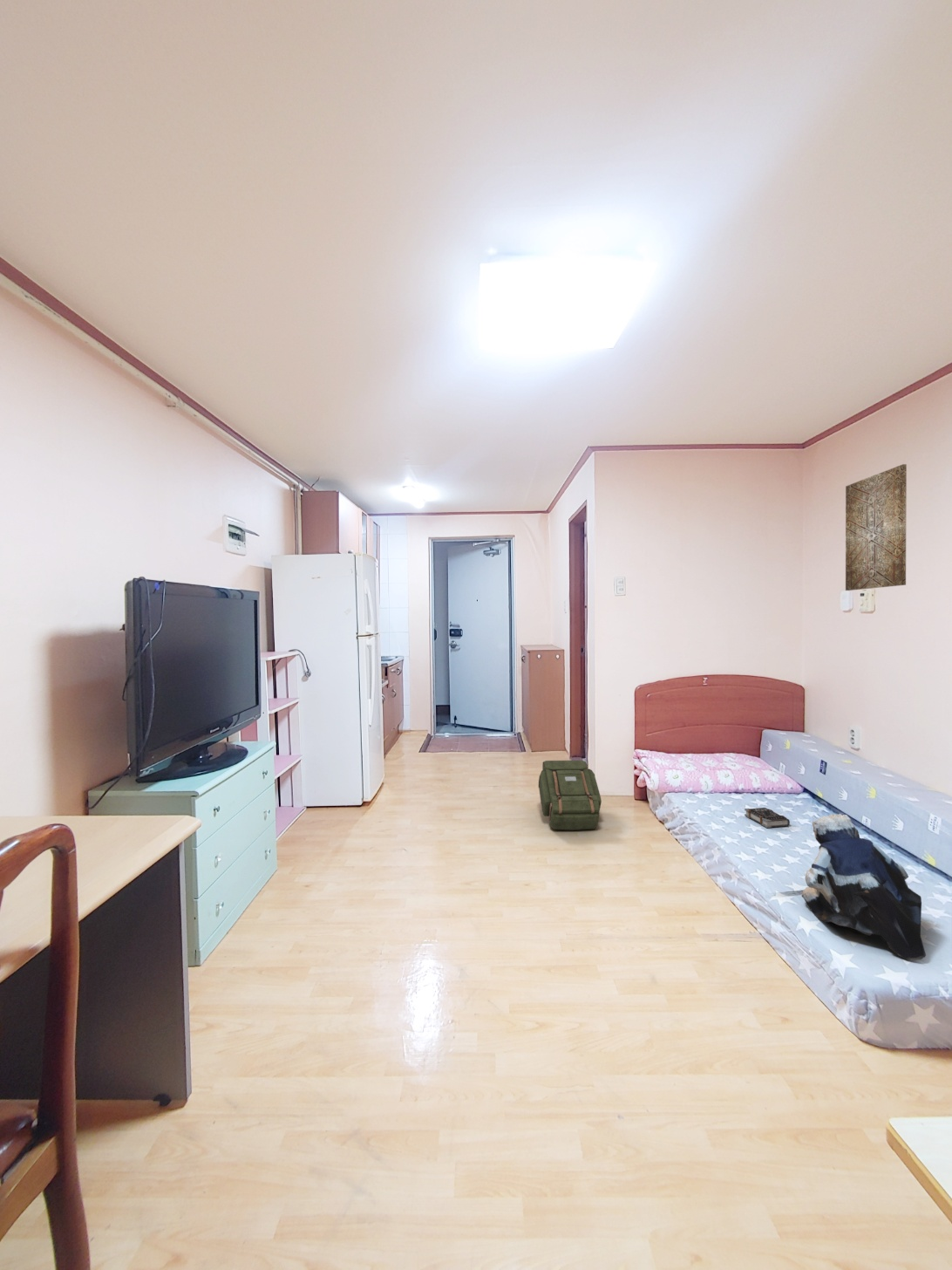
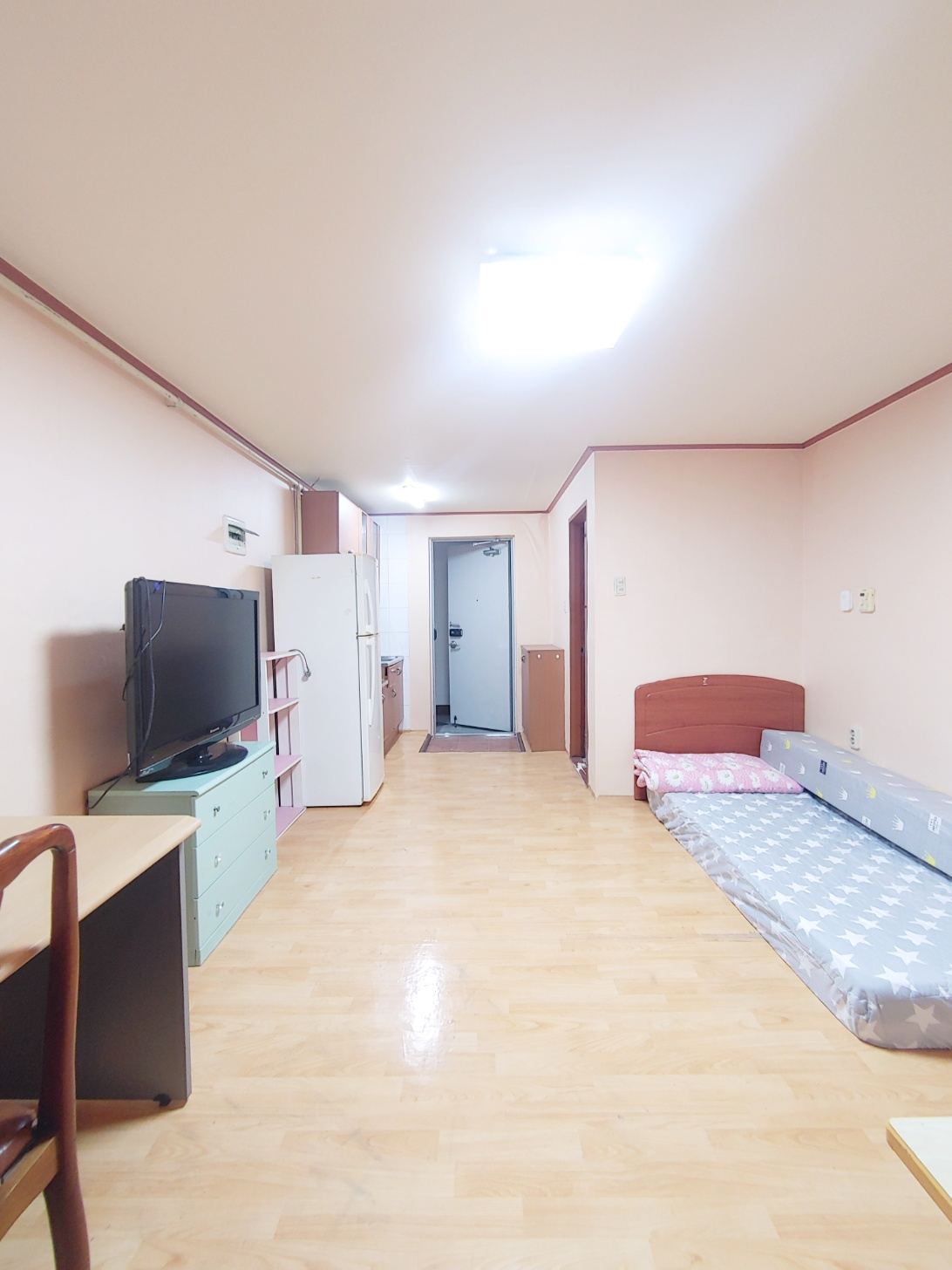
- wall art (874, 532)
- backpack (568, 793)
- book (766, 816)
- teddy bear (867, 875)
